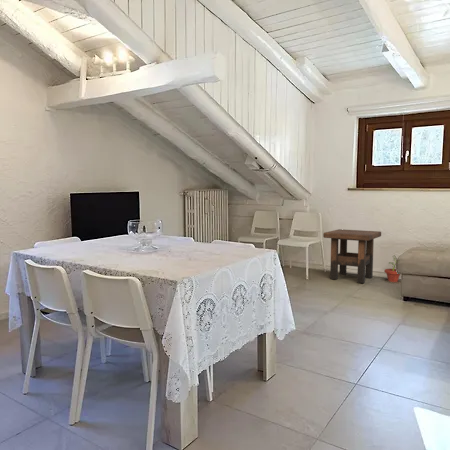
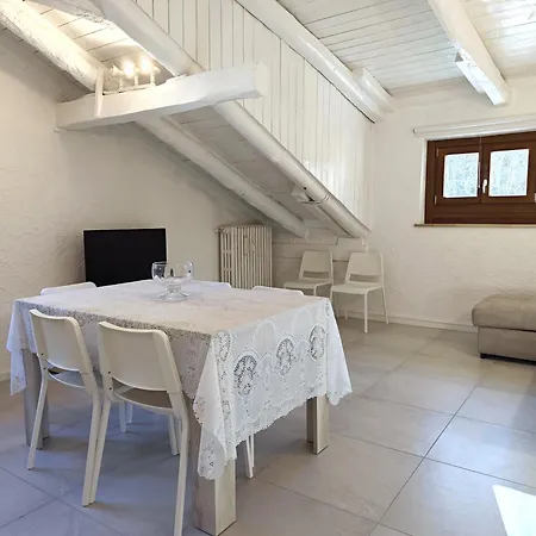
- side table (352, 255)
- potted plant (393, 268)
